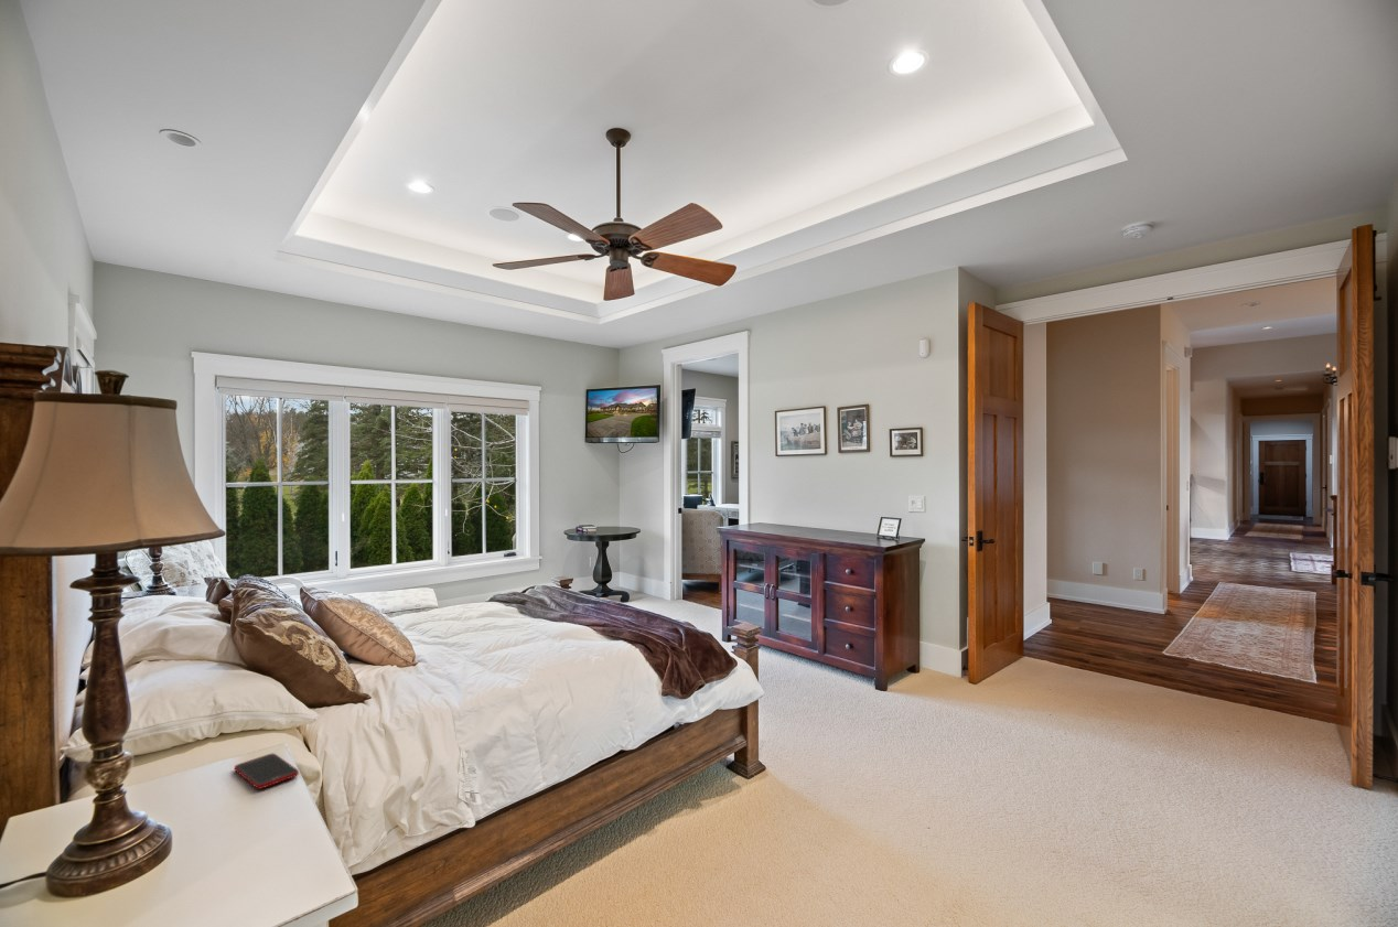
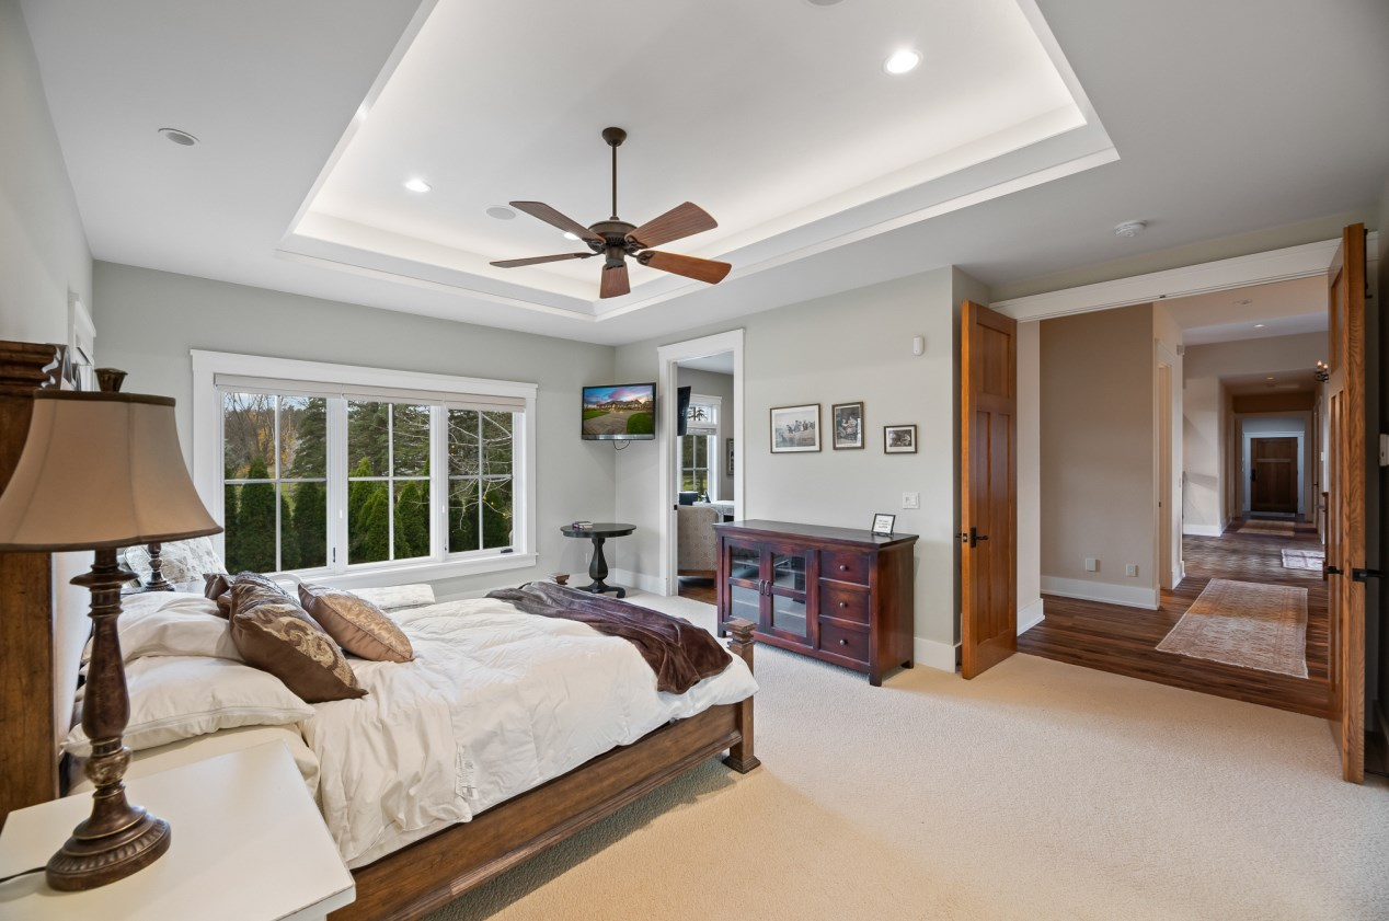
- cell phone (266, 770)
